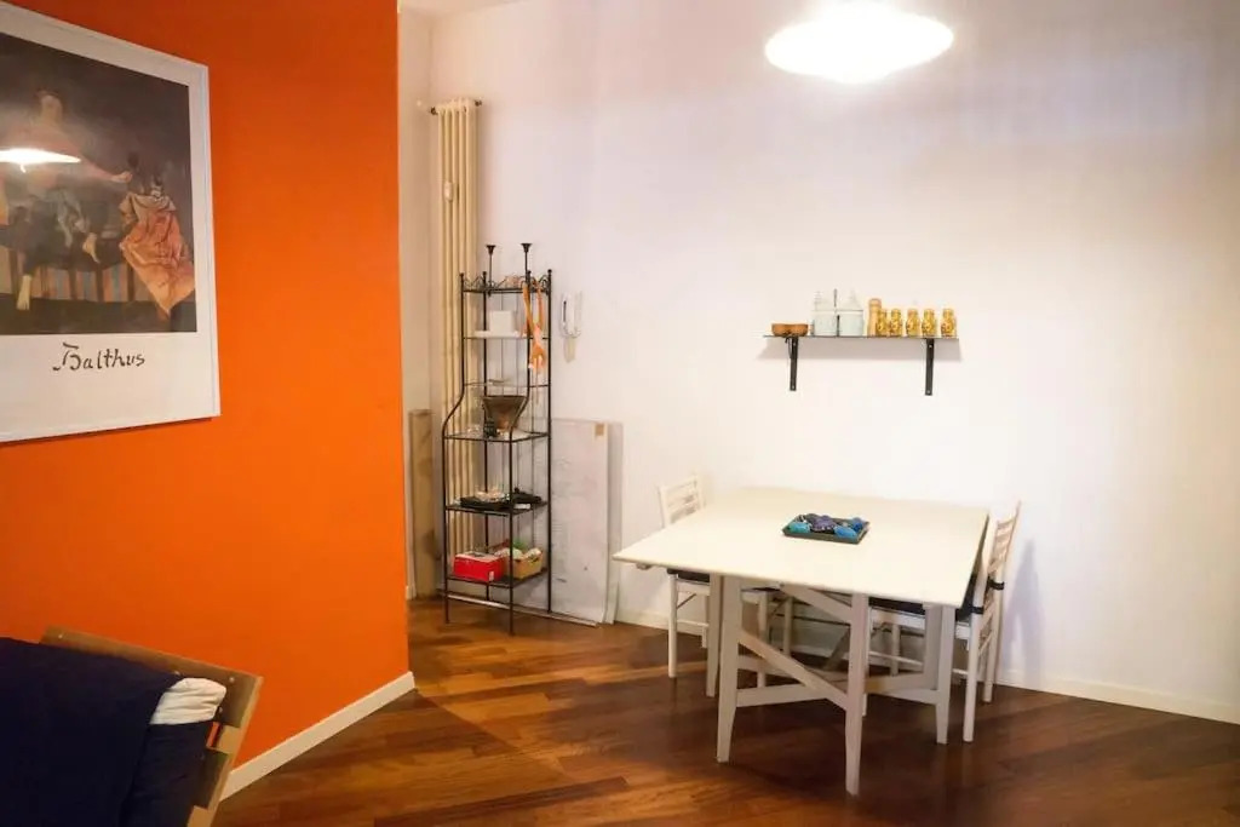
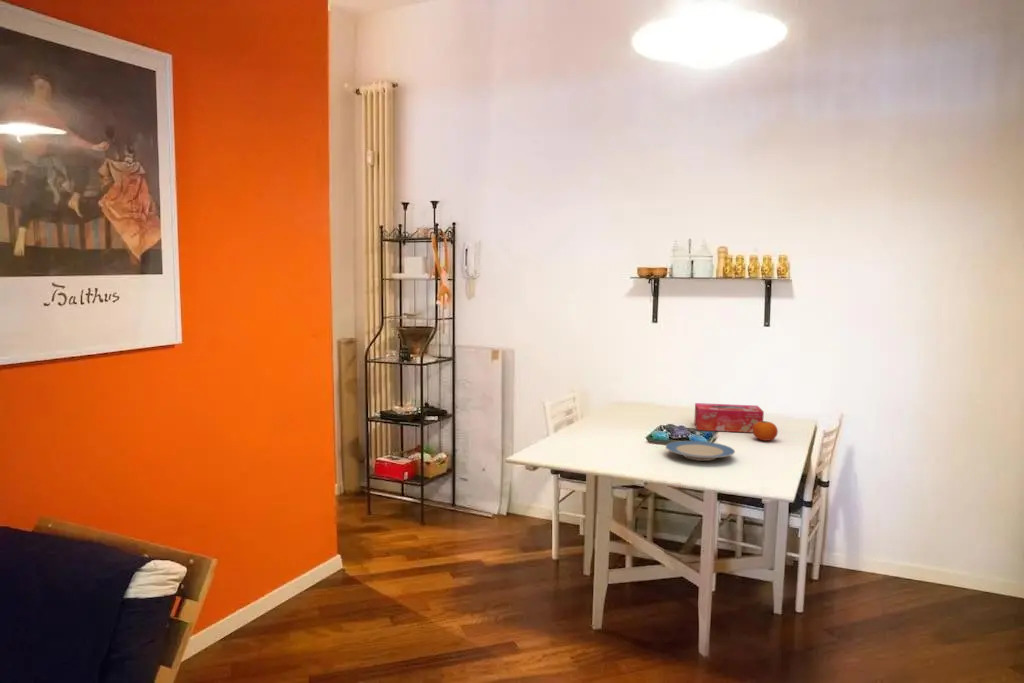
+ plate (699, 452)
+ fruit (764, 431)
+ tissue box (728, 417)
